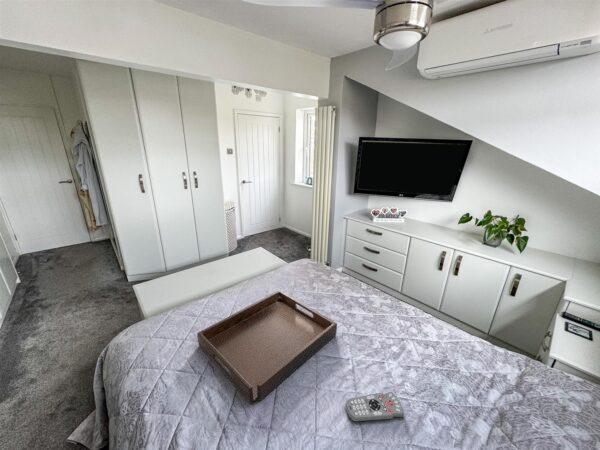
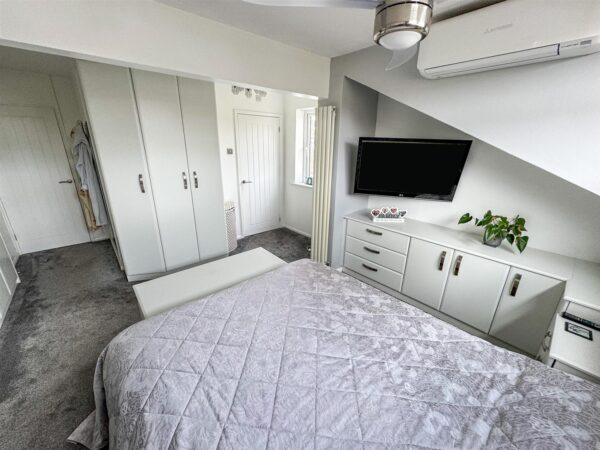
- serving tray (269, 333)
- remote control (373, 407)
